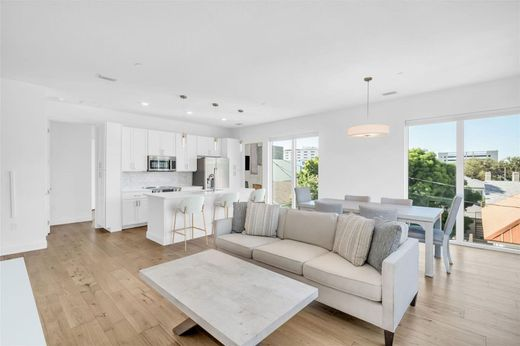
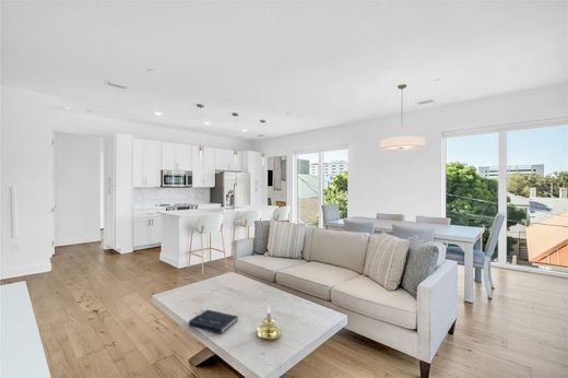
+ book (208, 319)
+ candle holder (270, 320)
